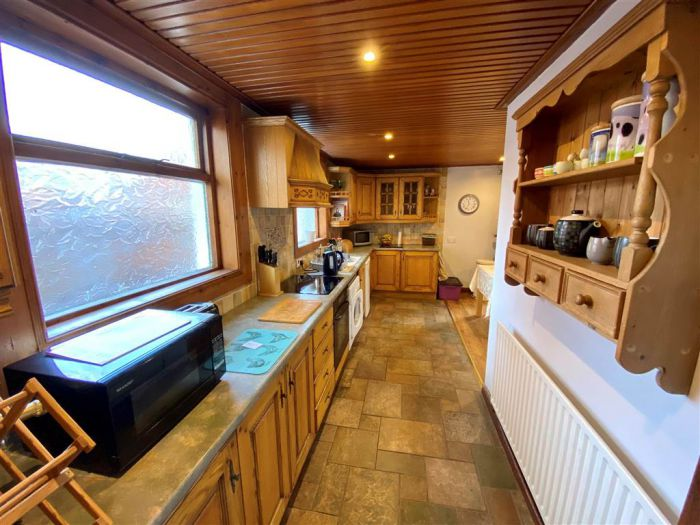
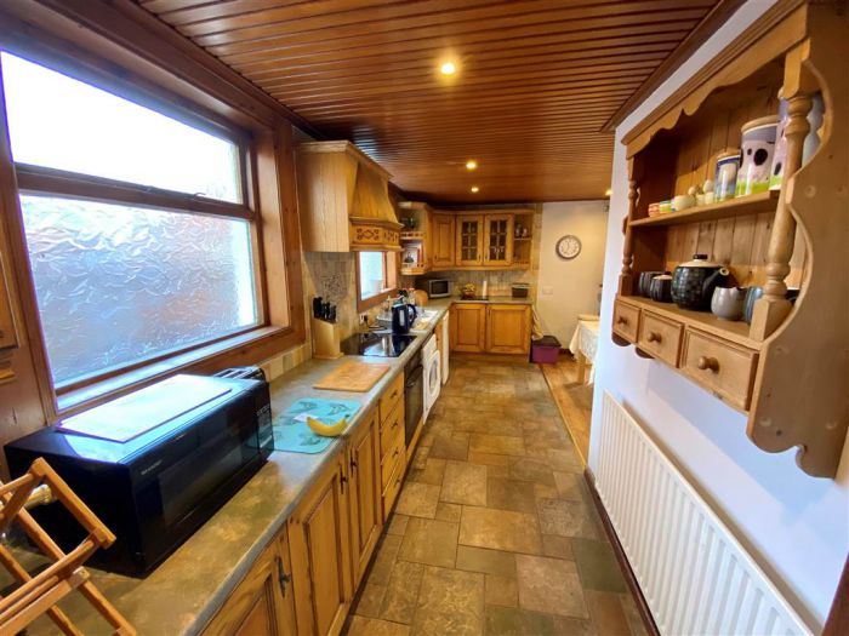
+ banana (329, 425)
